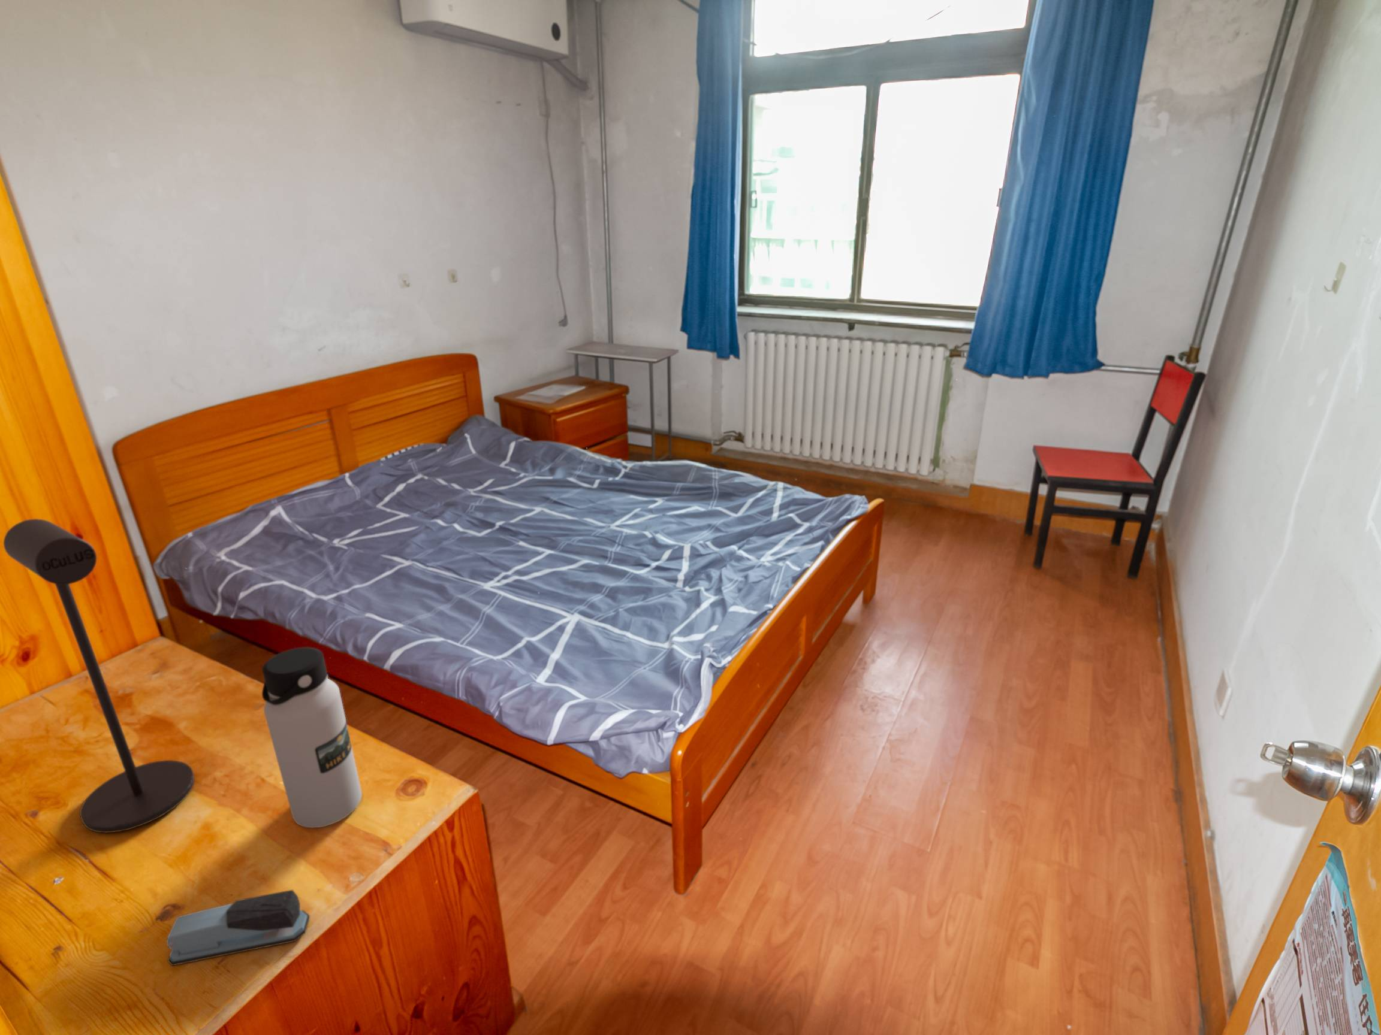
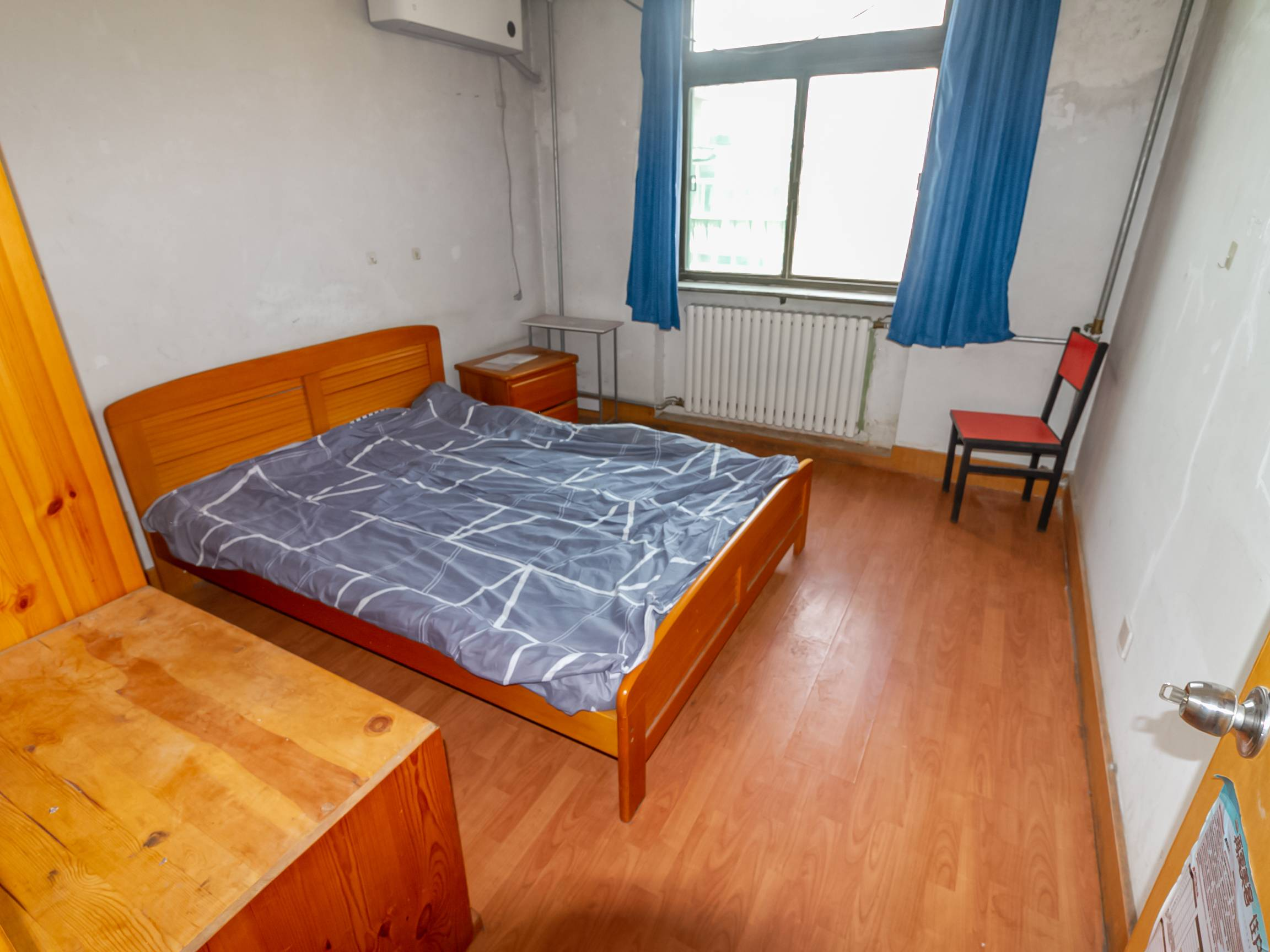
- water bottle (311, 736)
- desk lamp (95, 674)
- stapler (237, 924)
